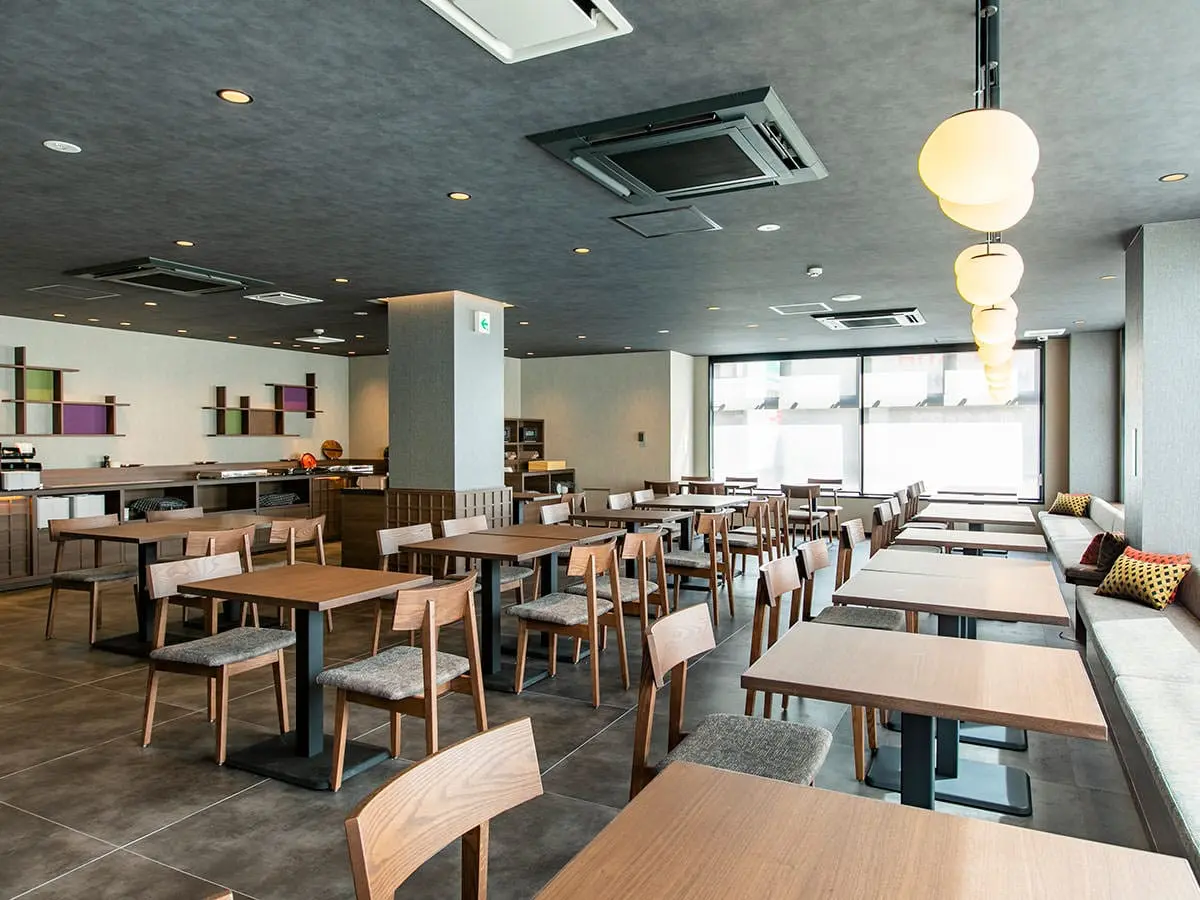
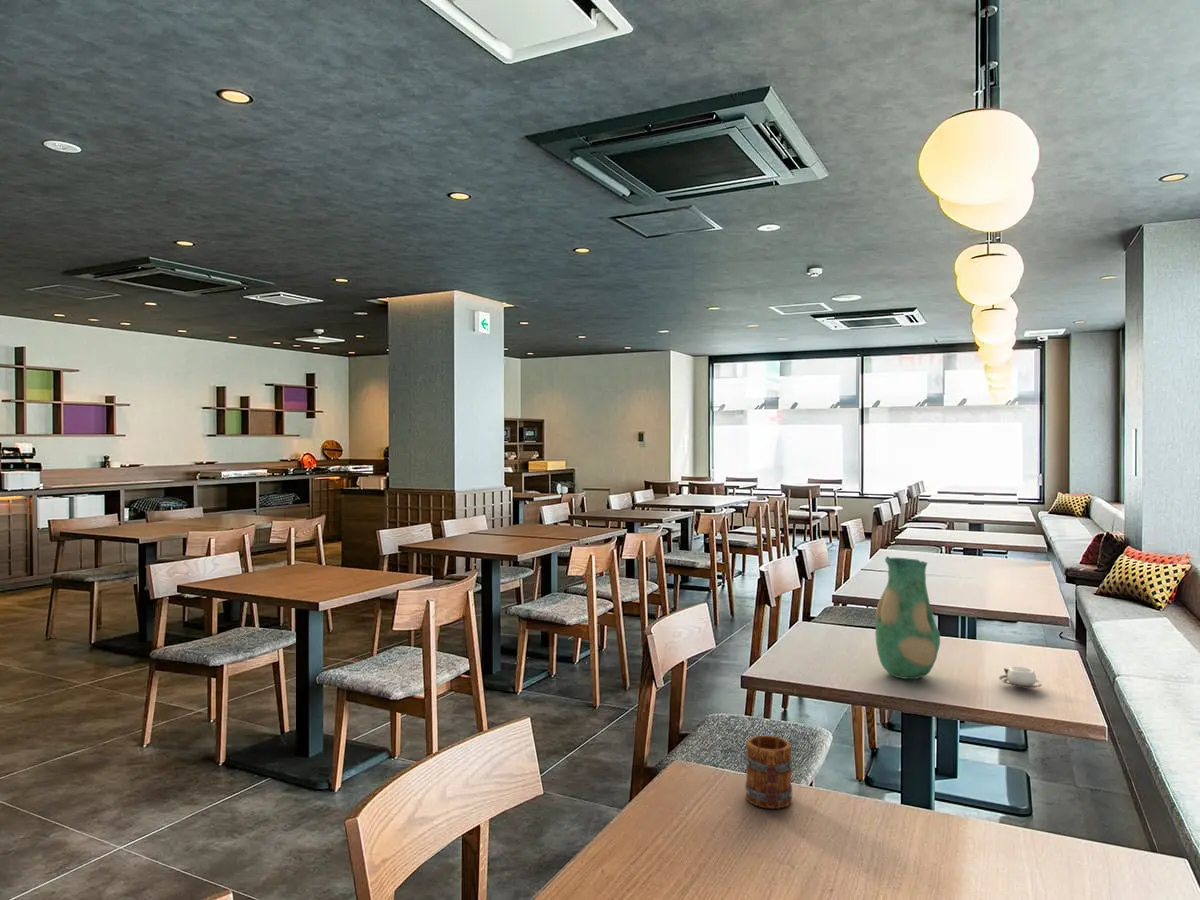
+ vase (907, 617)
+ mug (769, 771)
+ cup (1021, 678)
